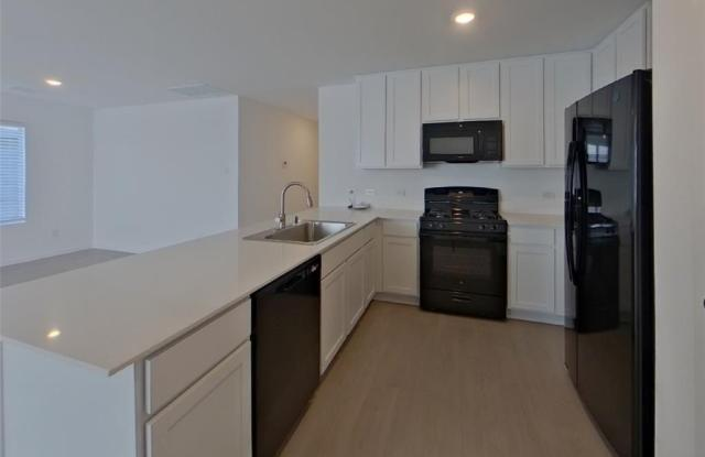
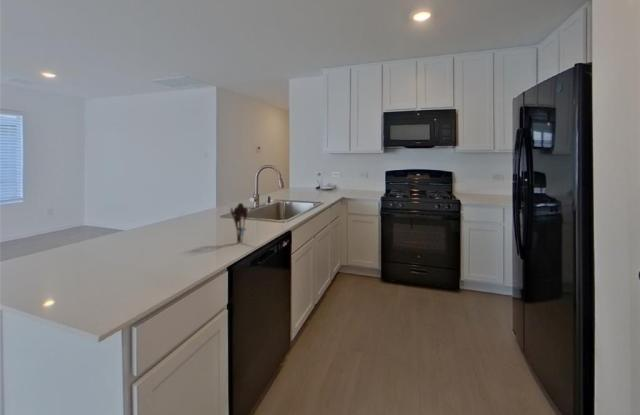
+ utensil holder (239, 222)
